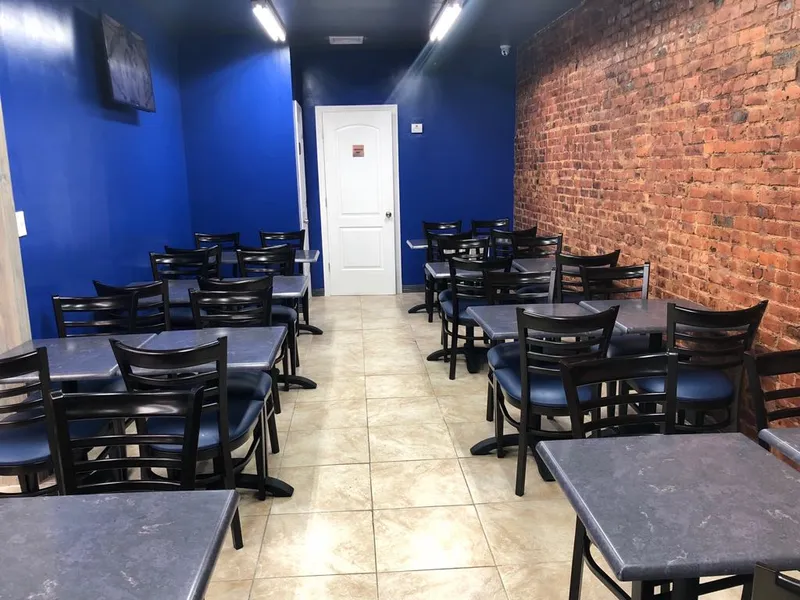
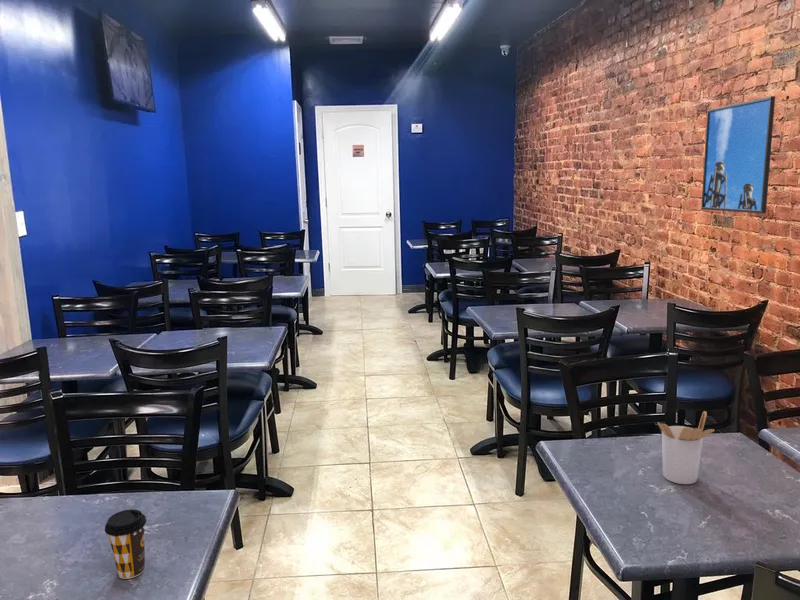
+ coffee cup (128, 544)
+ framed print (734, 158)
+ utensil holder (686, 448)
